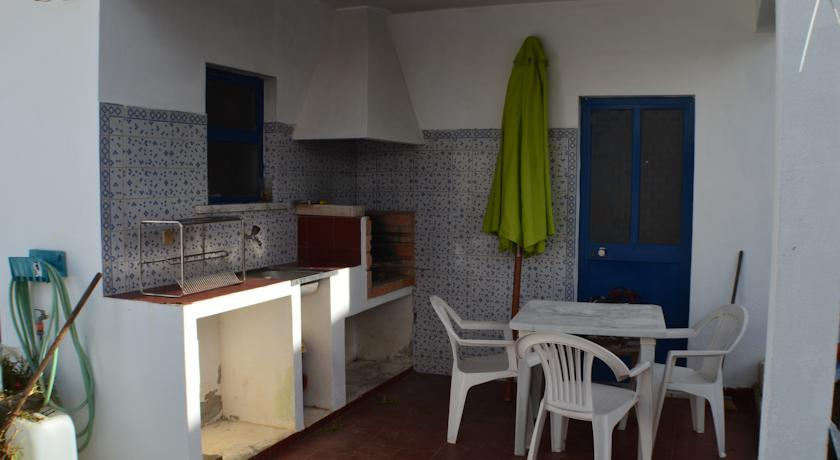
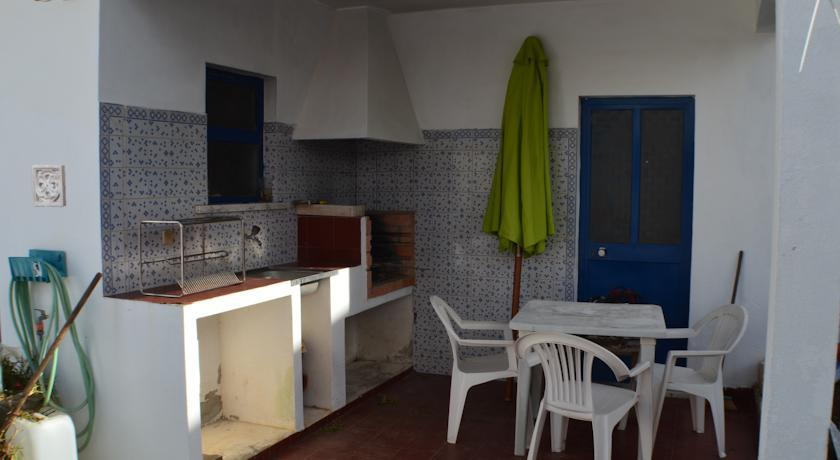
+ wall ornament (48, 186)
